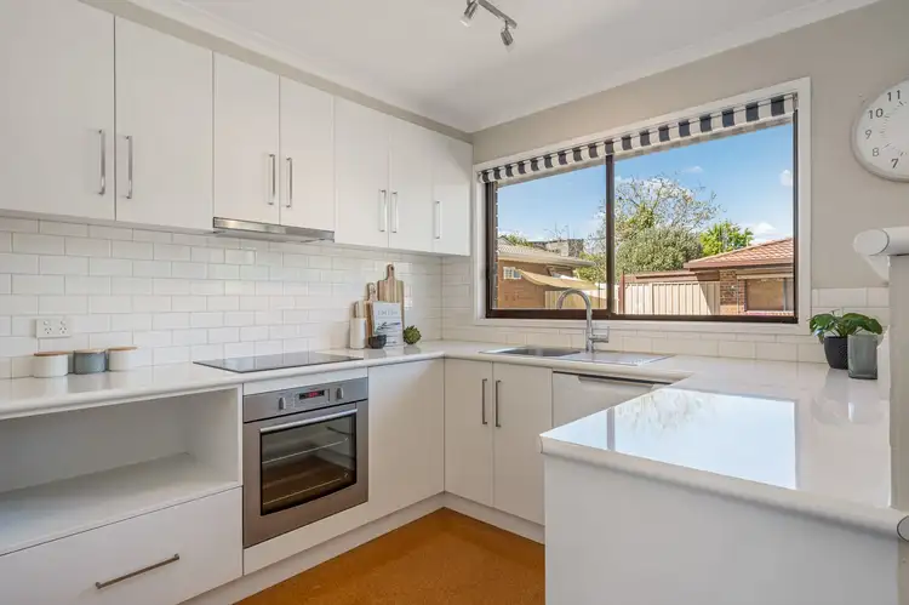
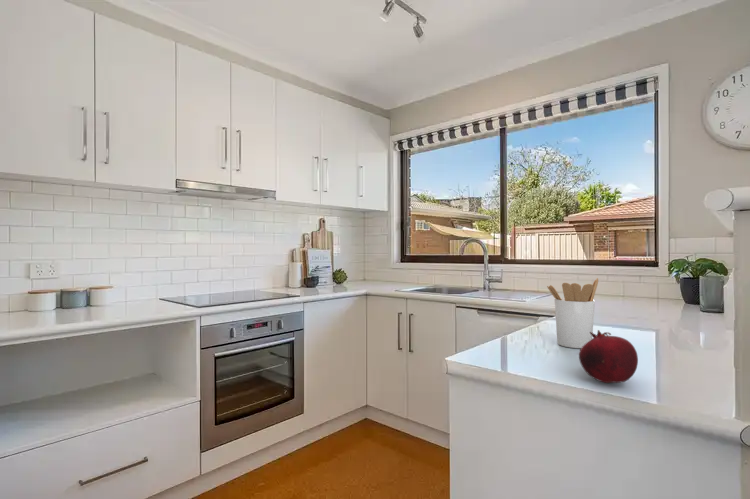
+ utensil holder (575, 312)
+ fruit (608, 356)
